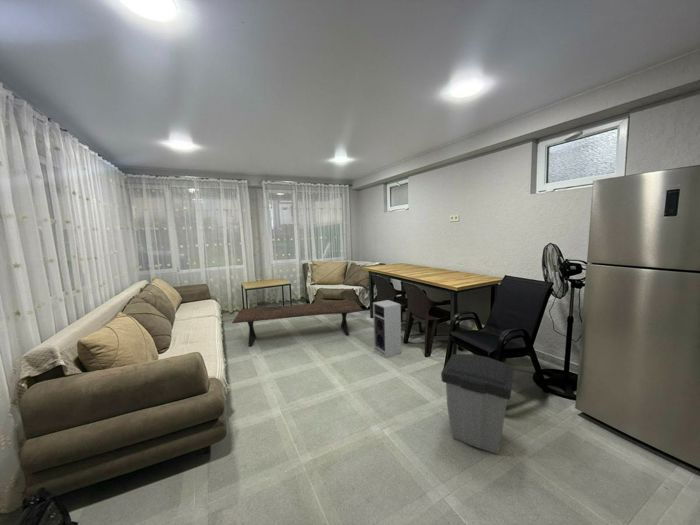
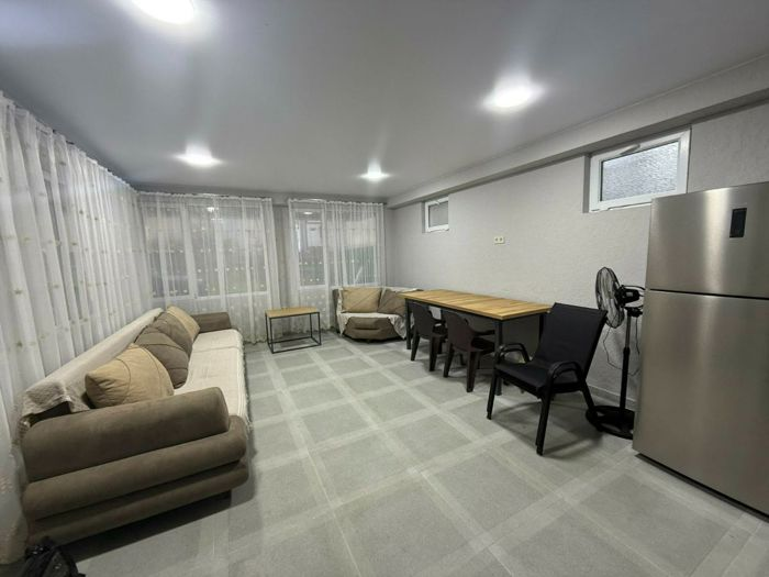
- coffee table (300, 316)
- trash can (477, 401)
- speaker (387, 327)
